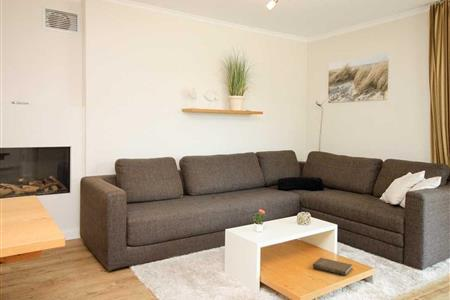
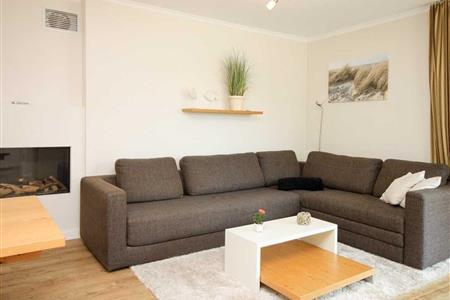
- book (332, 266)
